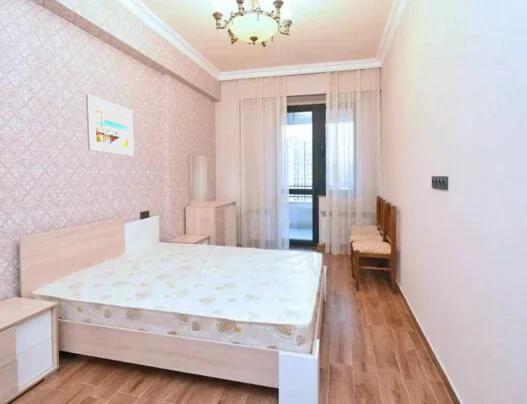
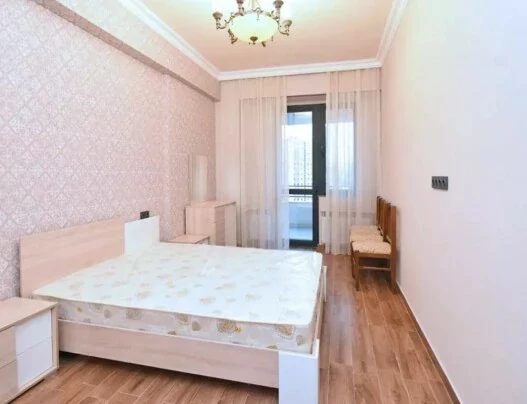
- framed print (112, 128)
